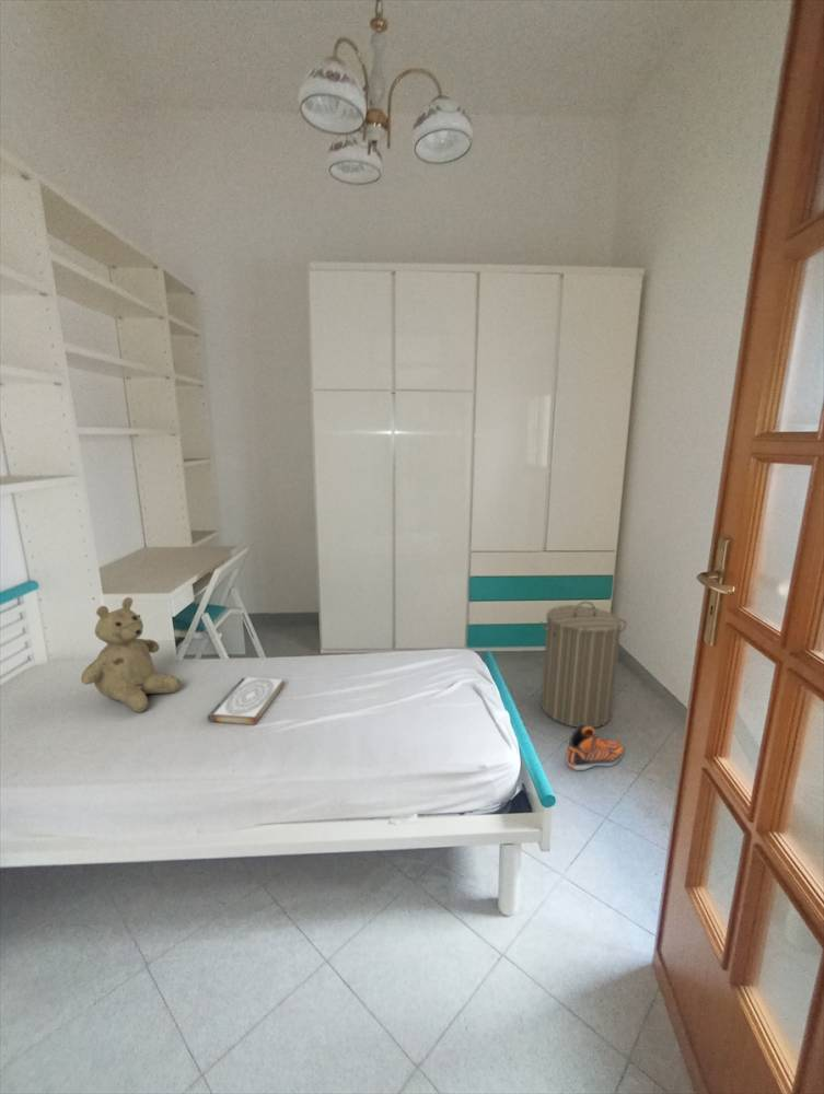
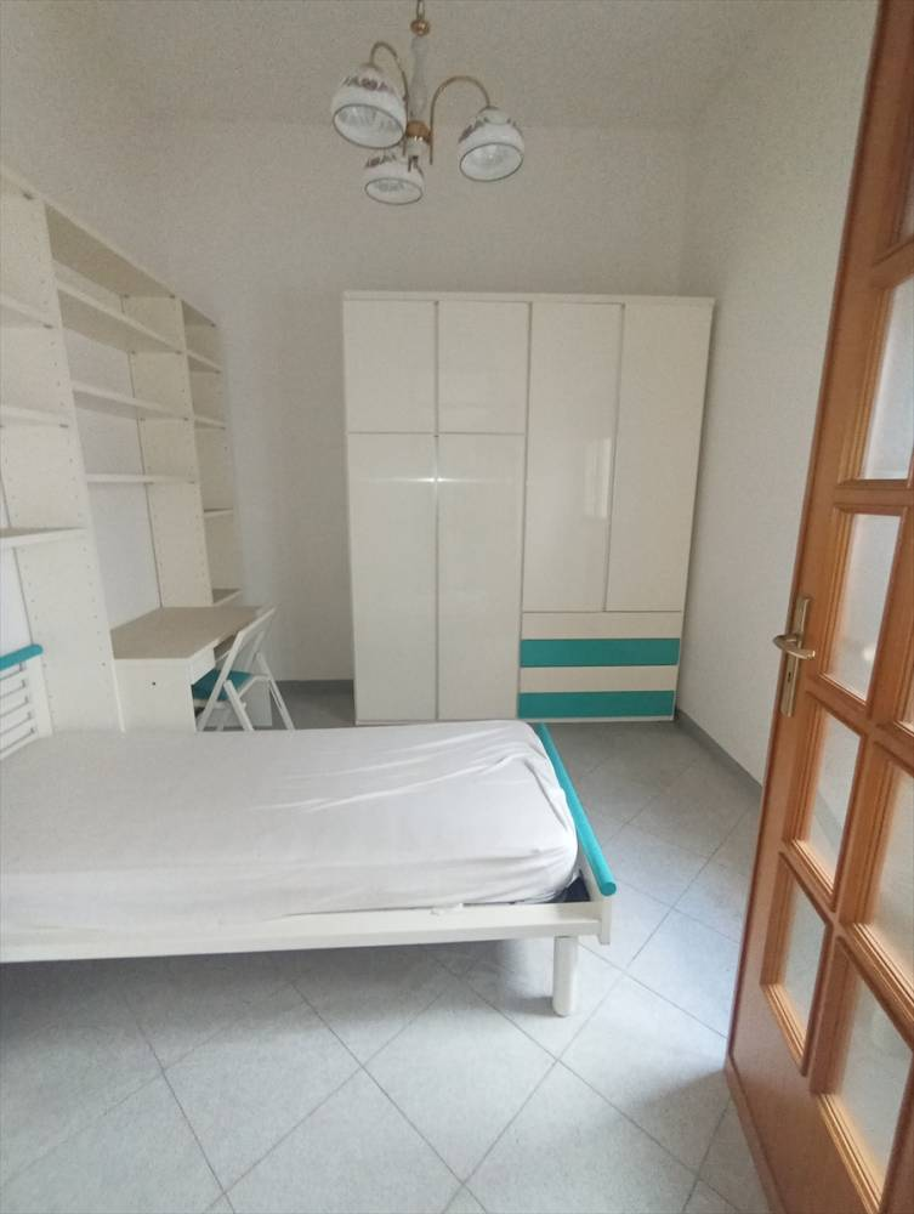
- teddy bear (132, 651)
- sneaker (597, 744)
- laundry hamper (579, 656)
- book (247, 699)
